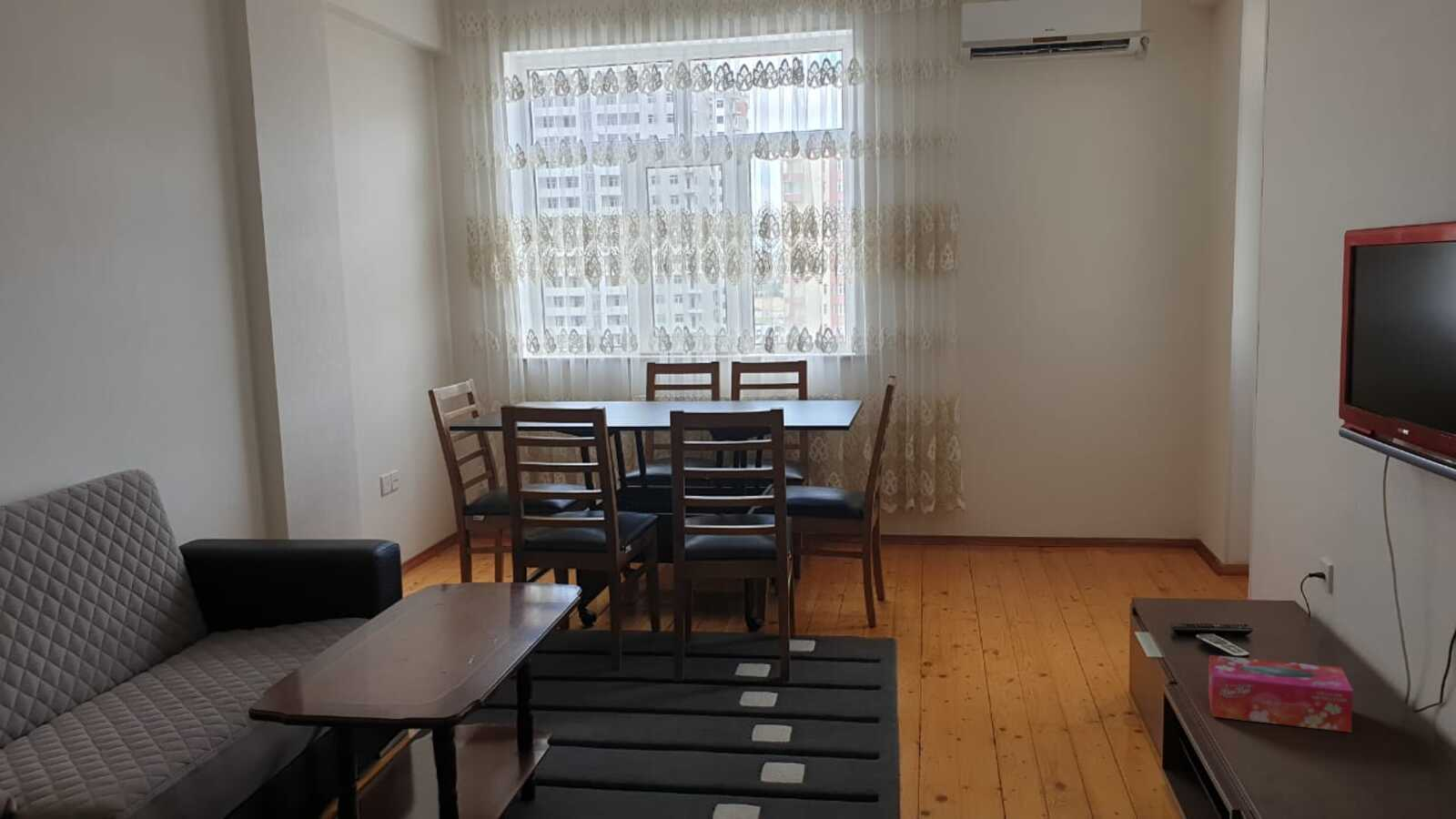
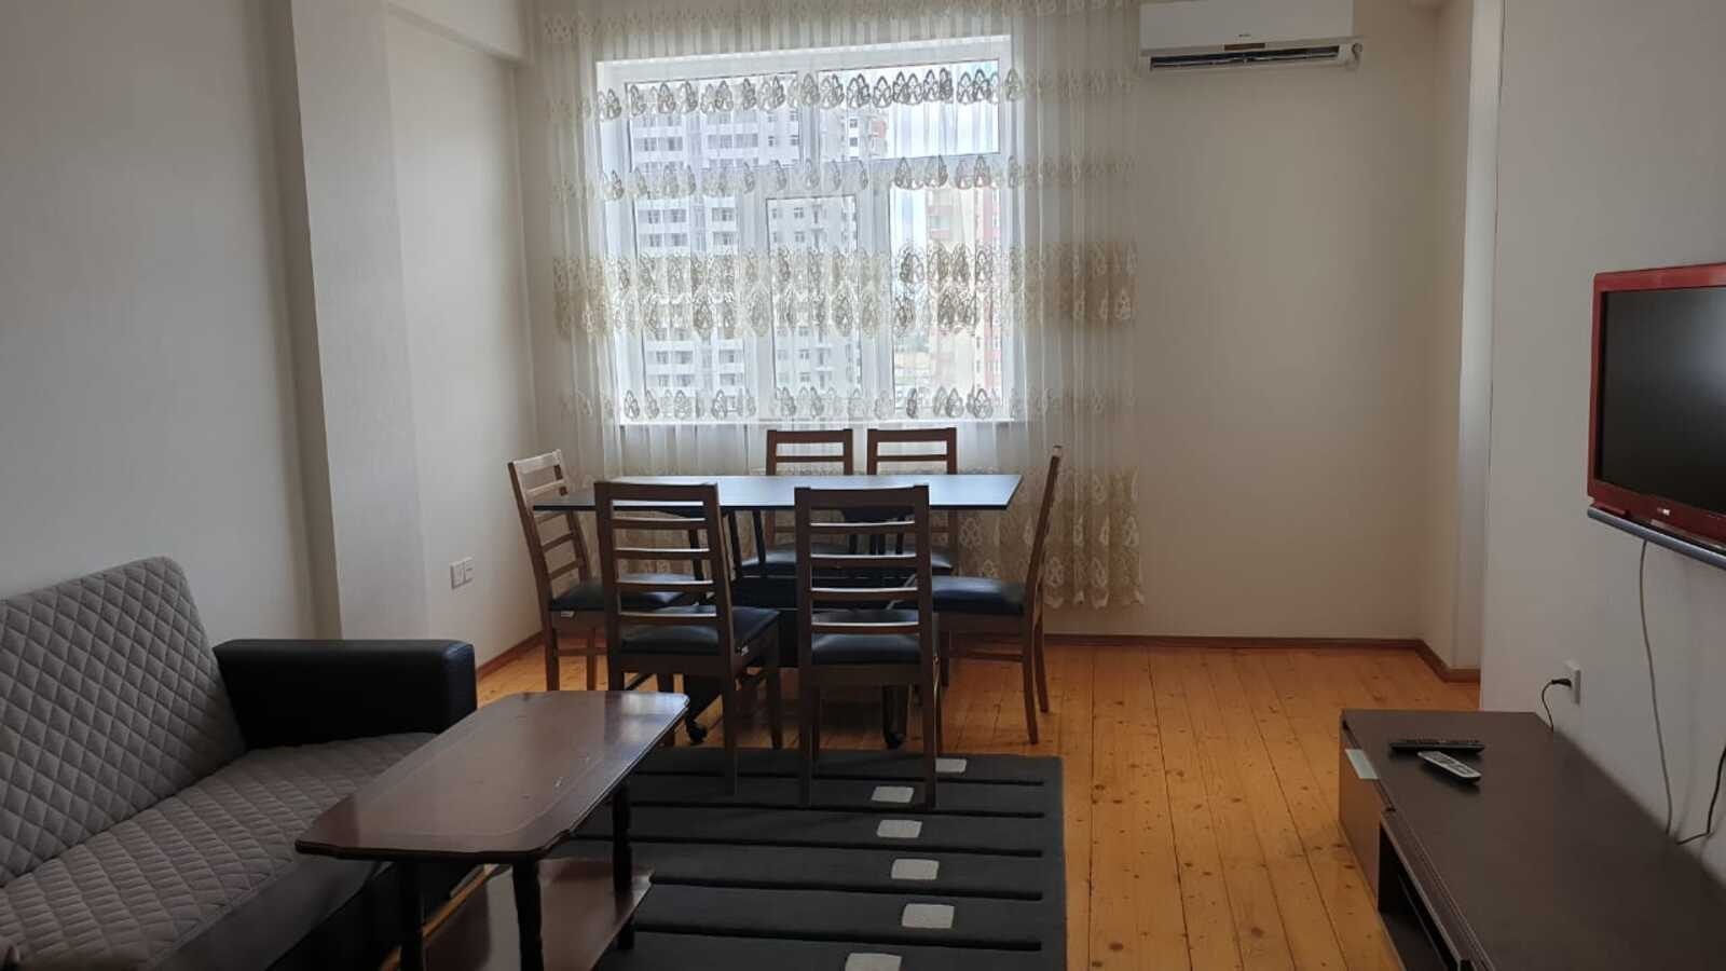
- tissue box (1277, 692)
